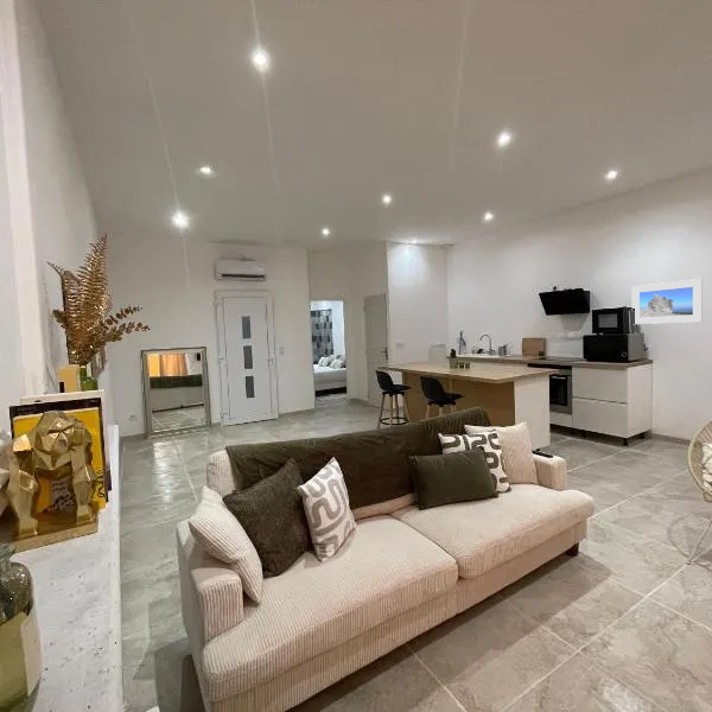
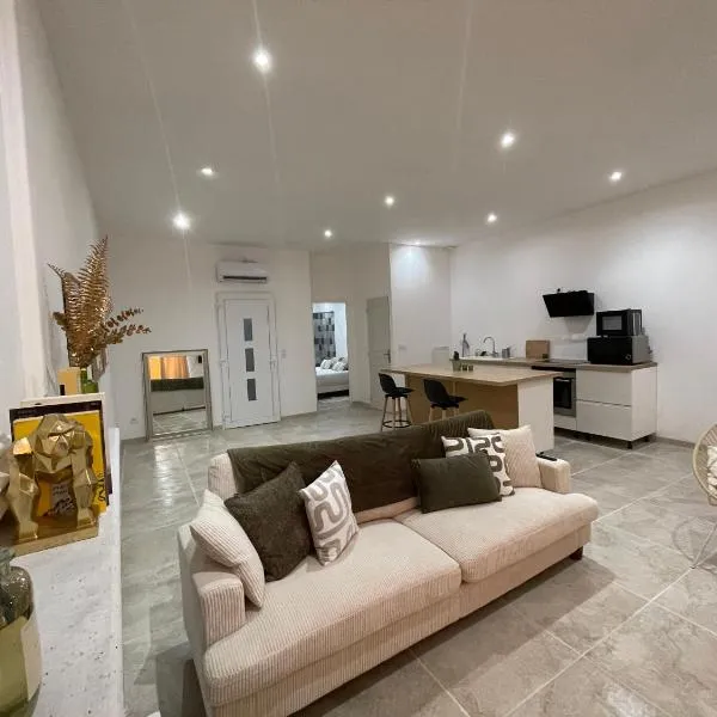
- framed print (665, 303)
